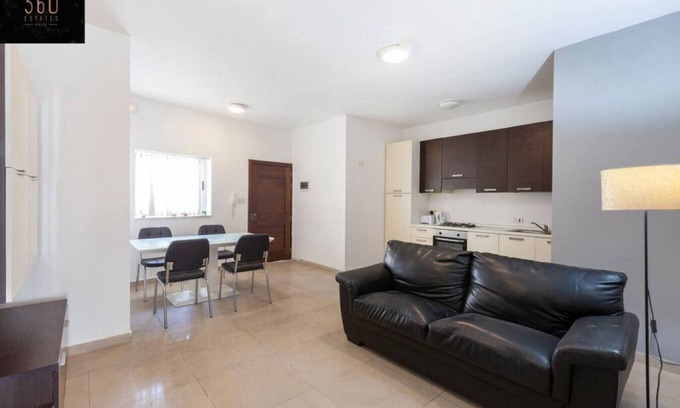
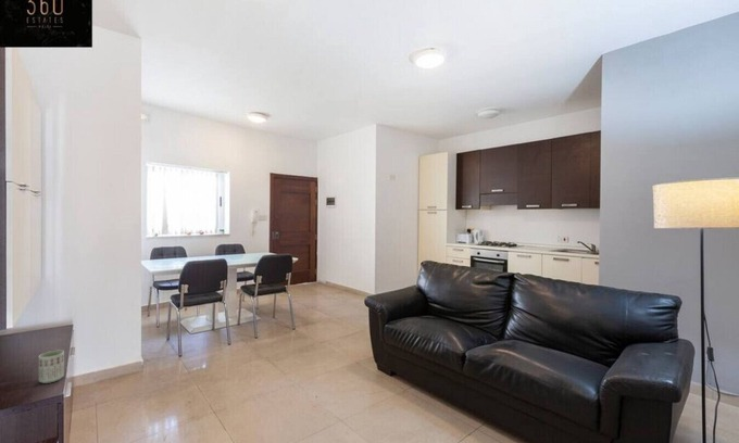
+ cup (51, 366)
